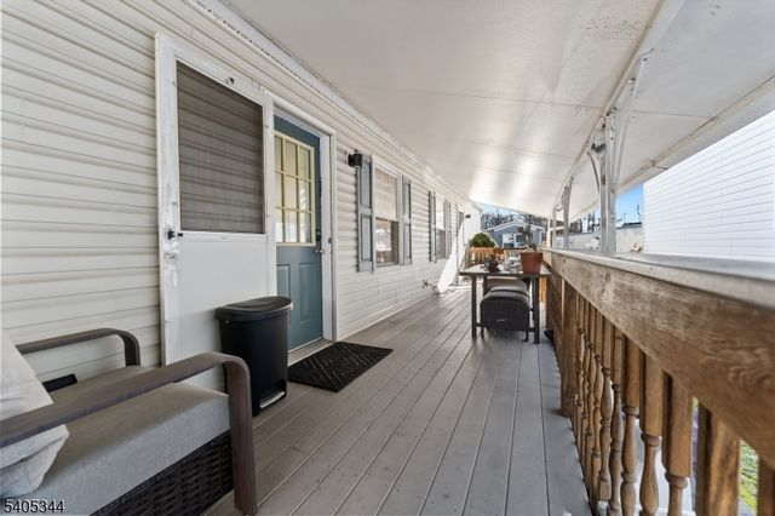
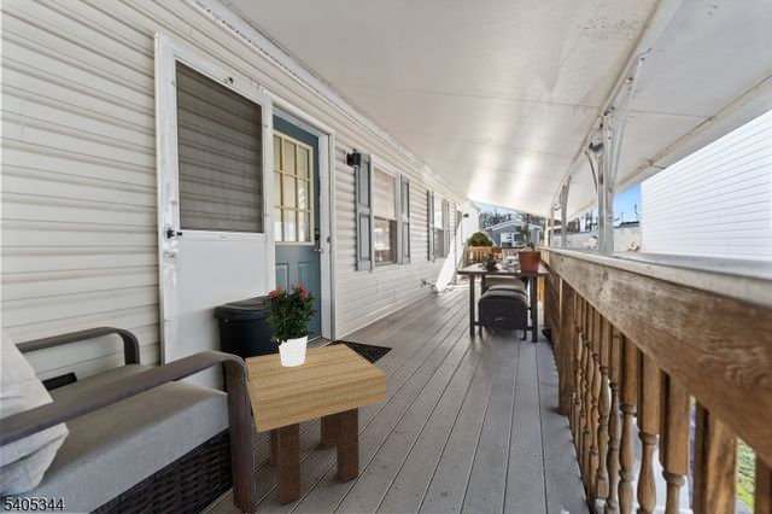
+ potted flower (291, 323)
+ side table (311, 416)
